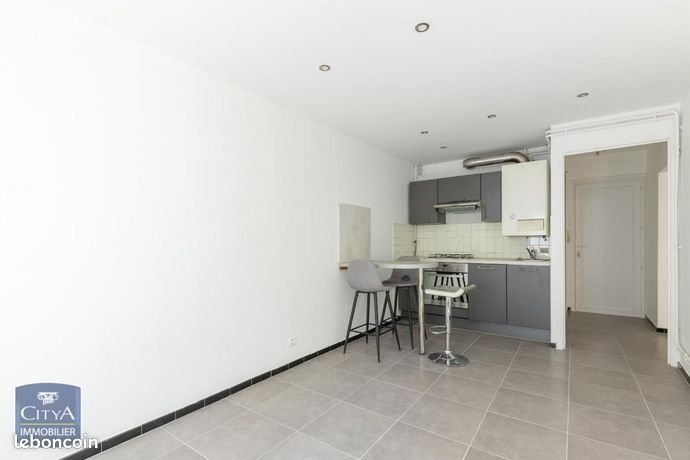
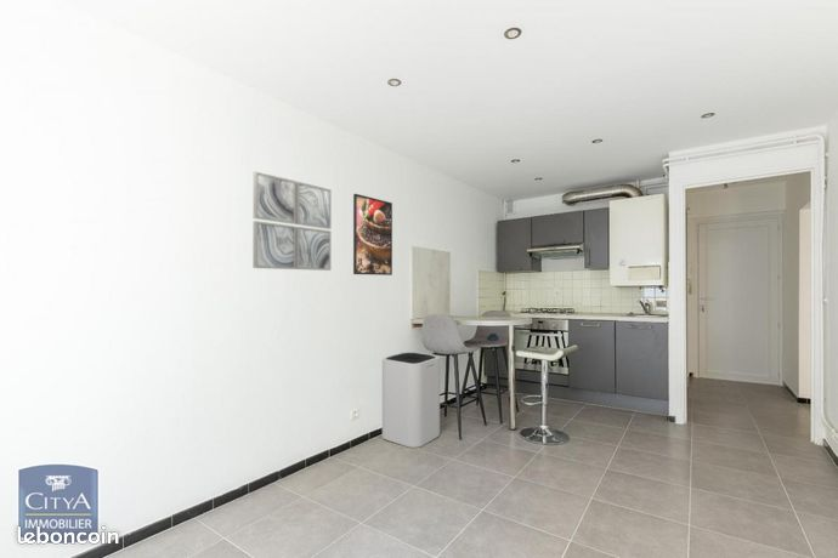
+ trash can (410, 395)
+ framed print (373, 237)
+ wall art (294, 226)
